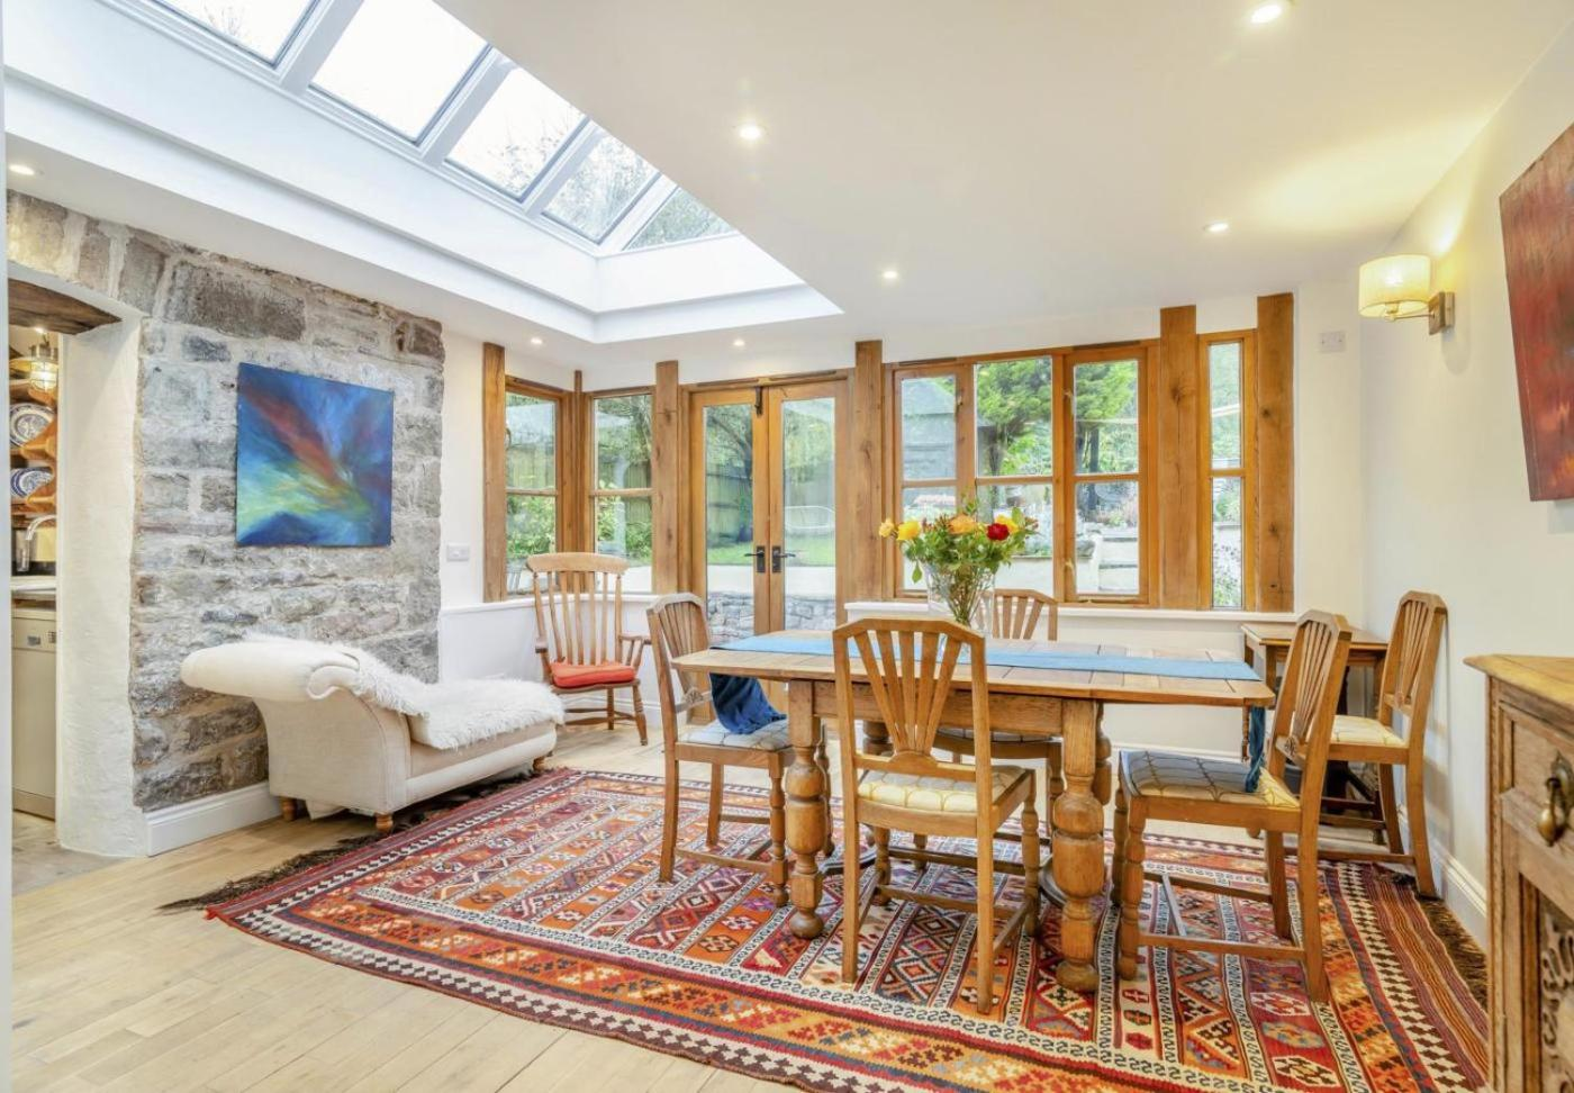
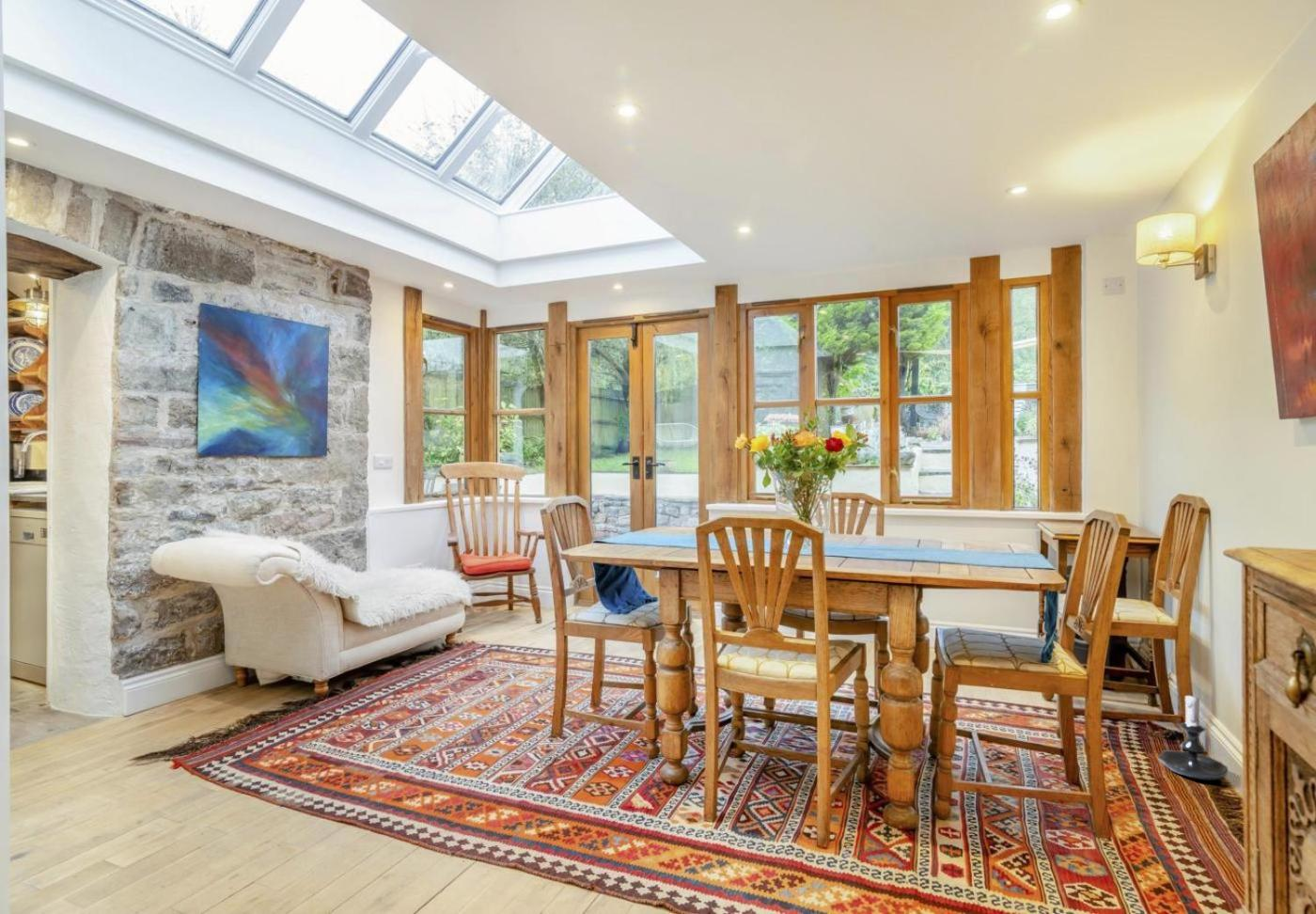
+ candle holder (1190, 731)
